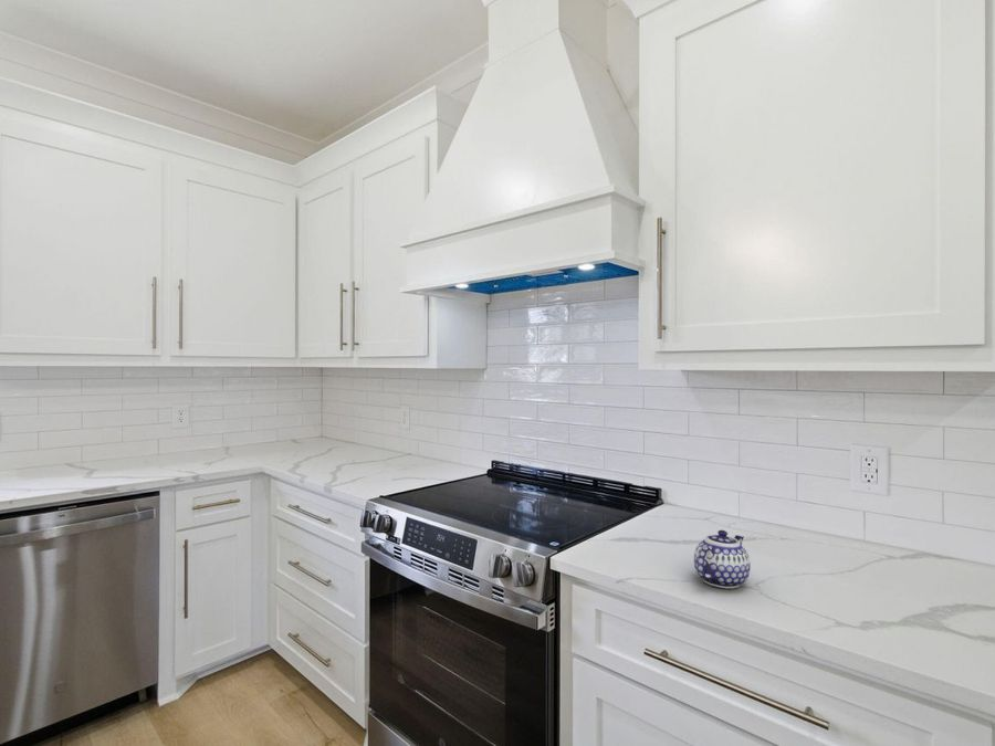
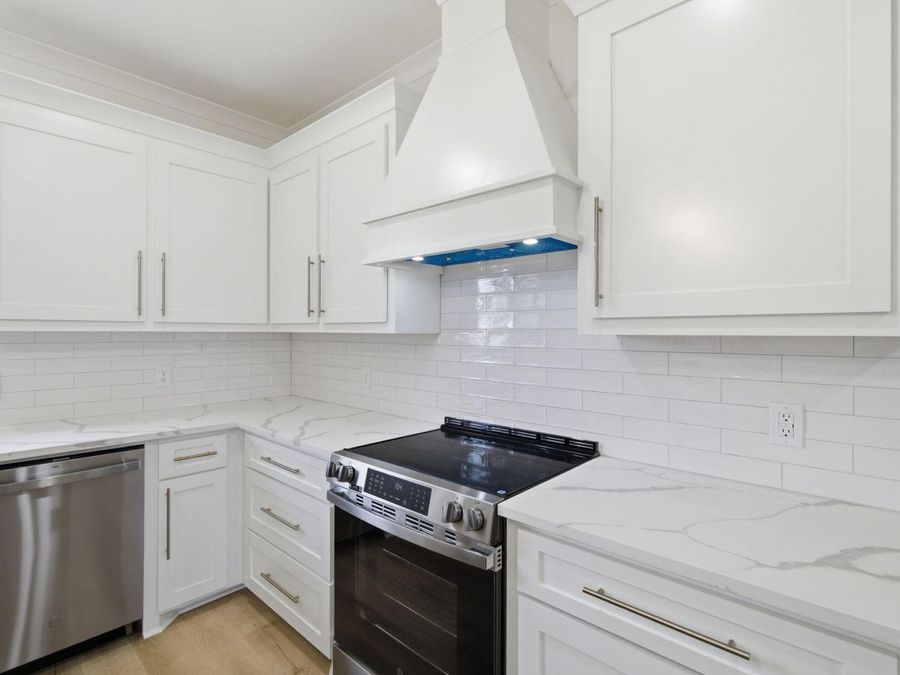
- teapot (721, 556)
